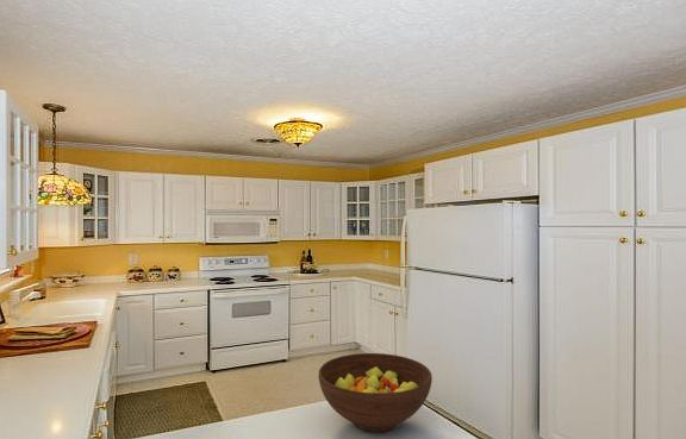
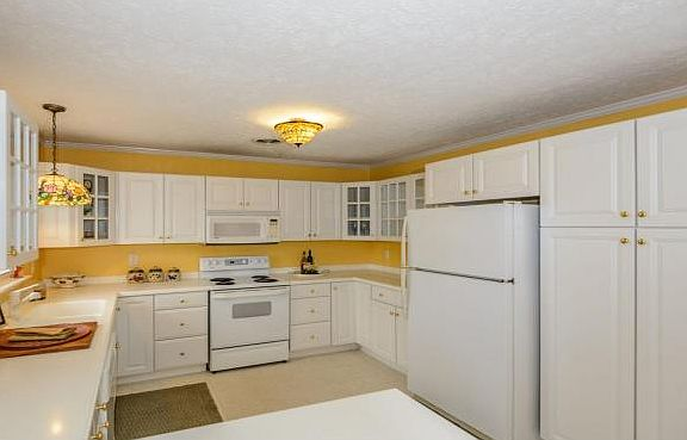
- fruit bowl (374, 396)
